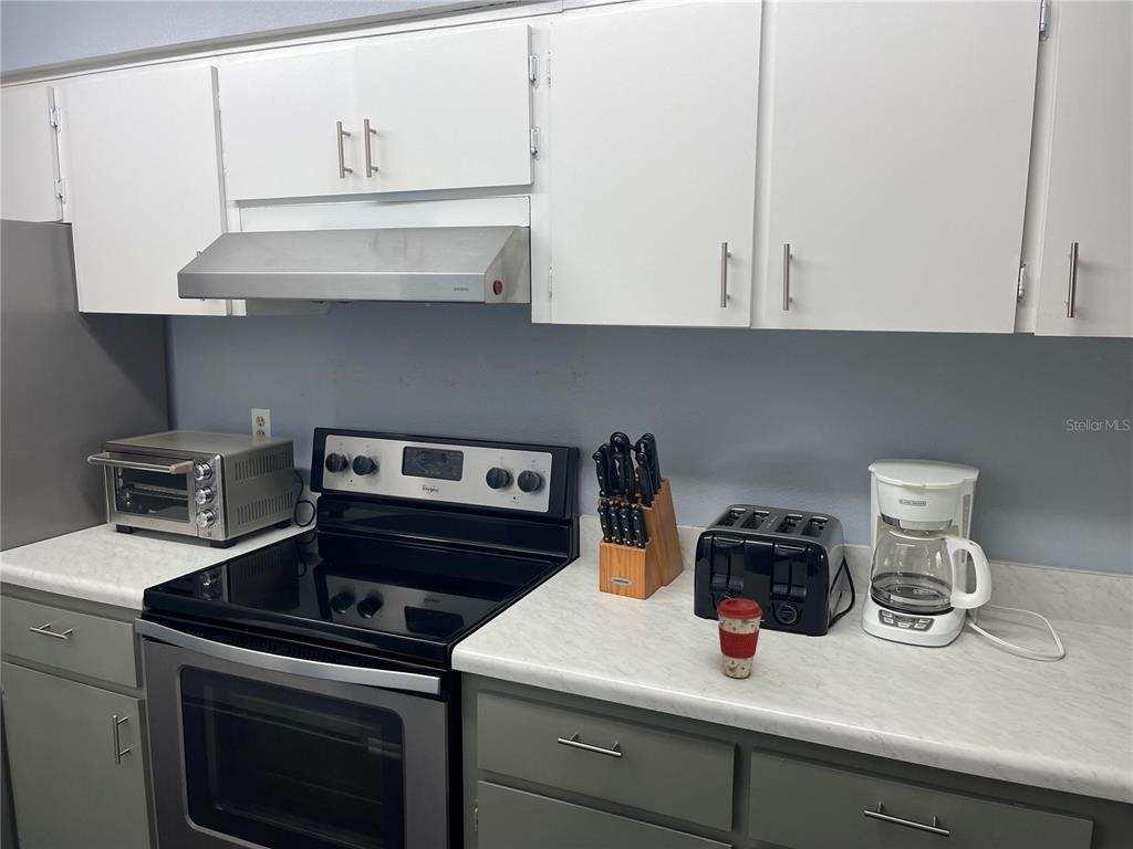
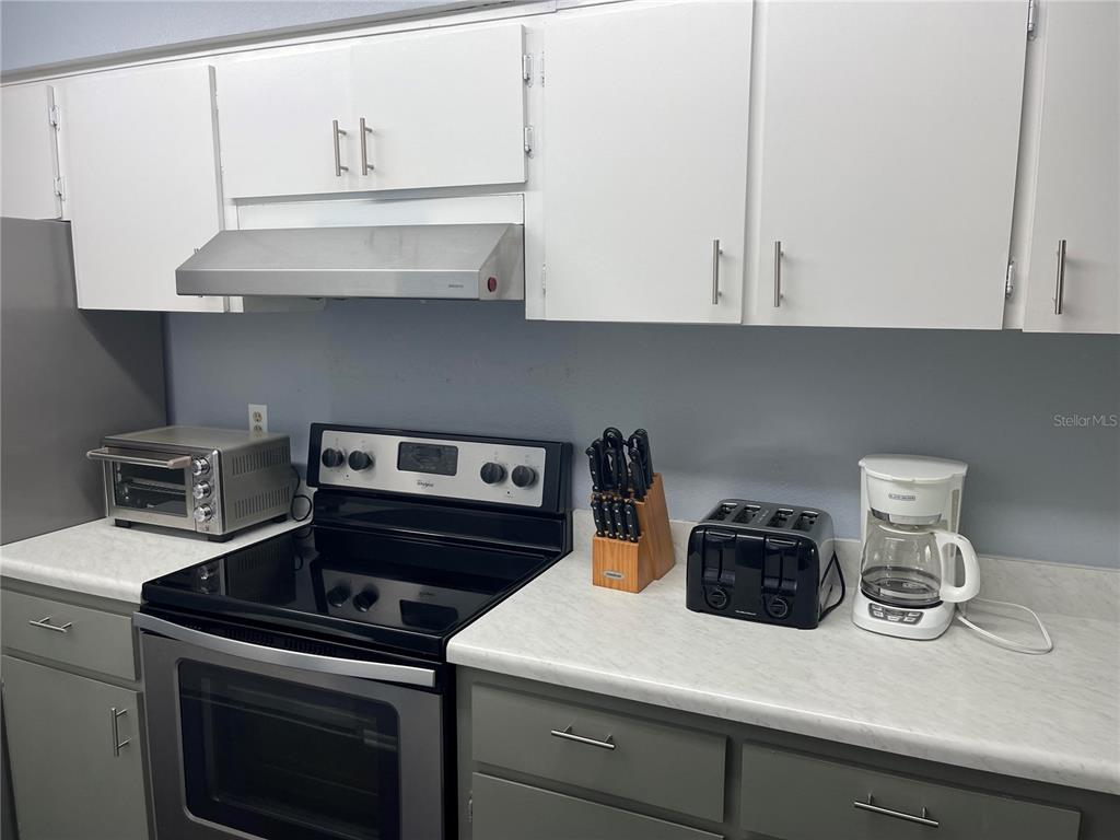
- coffee cup (738, 638)
